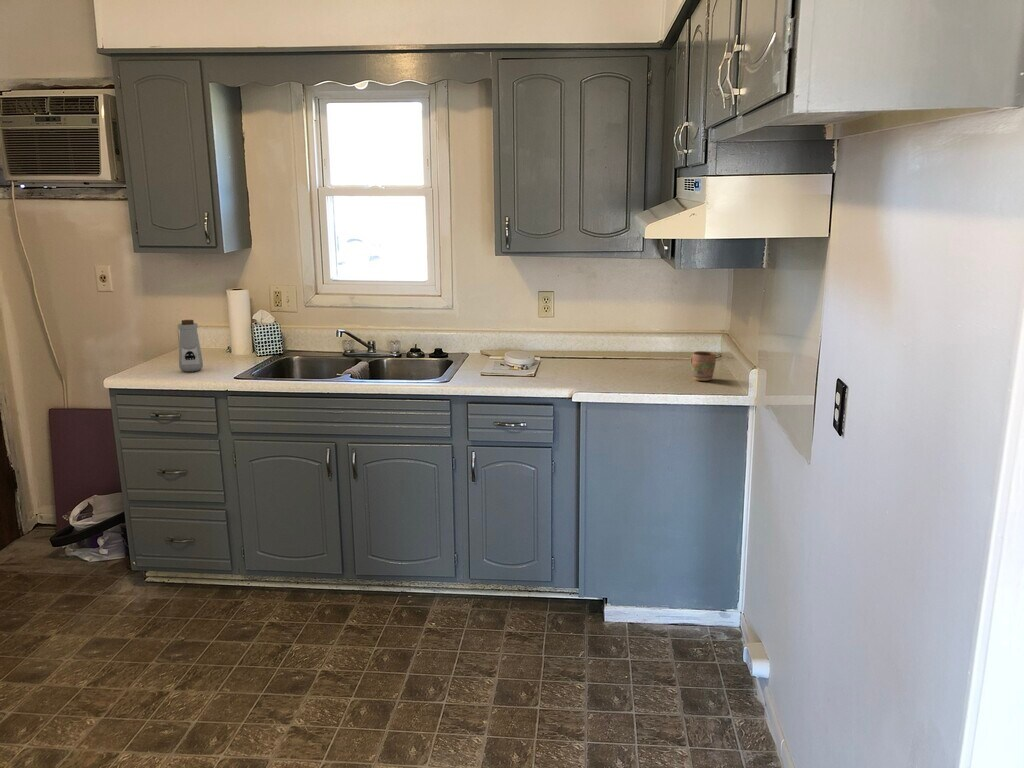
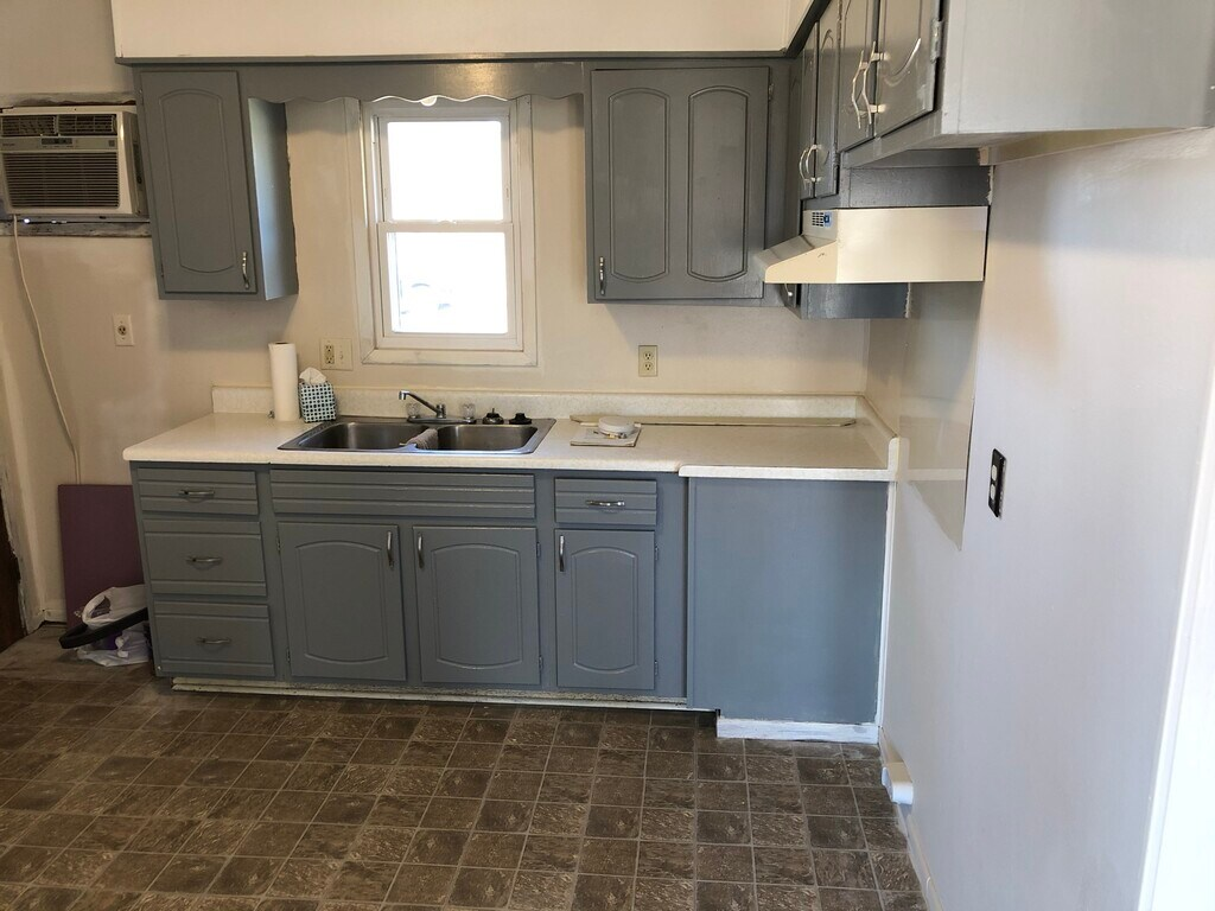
- mug (703, 365)
- bottle (189, 346)
